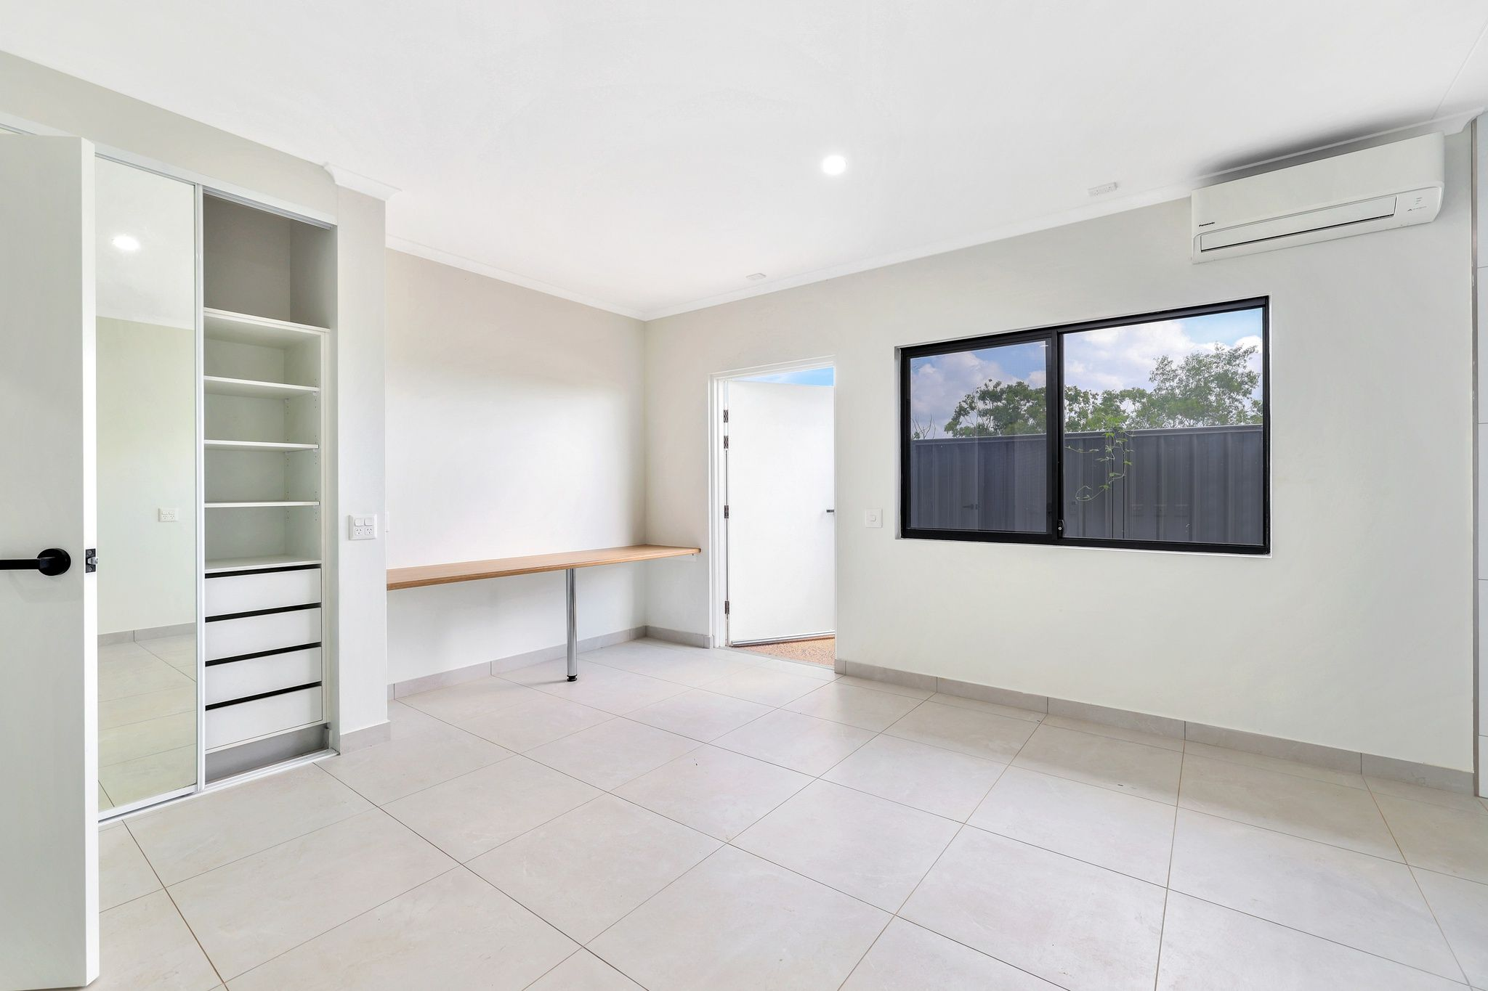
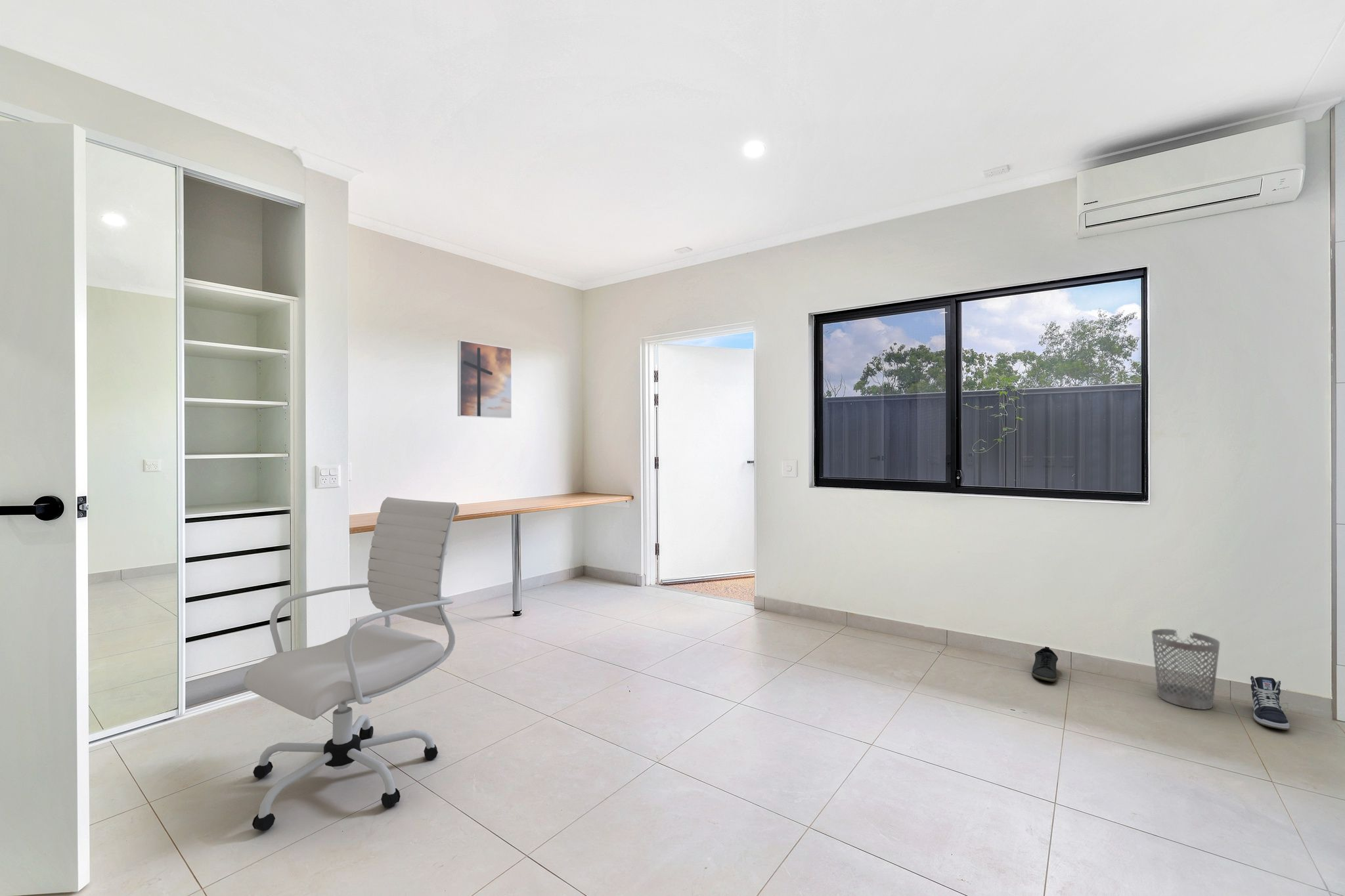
+ office chair (347, 642)
+ wastebasket (1184, 668)
+ sneaker (1268, 700)
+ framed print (485, 381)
+ shoe (1045, 663)
